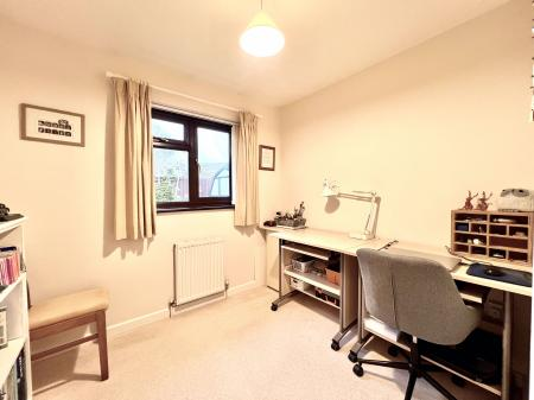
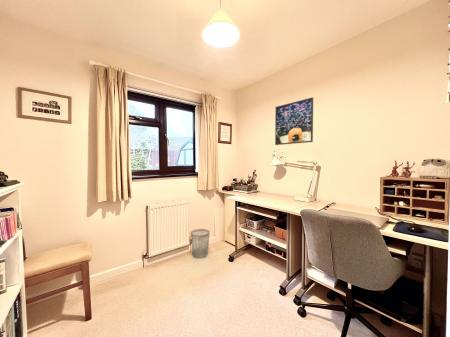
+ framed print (292, 123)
+ wastebasket (200, 243)
